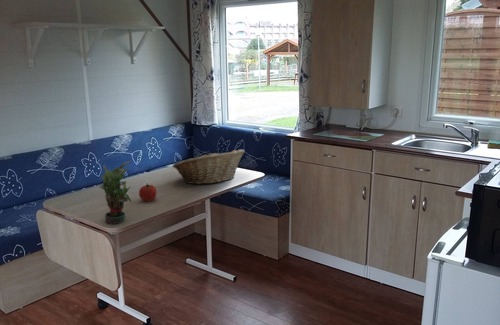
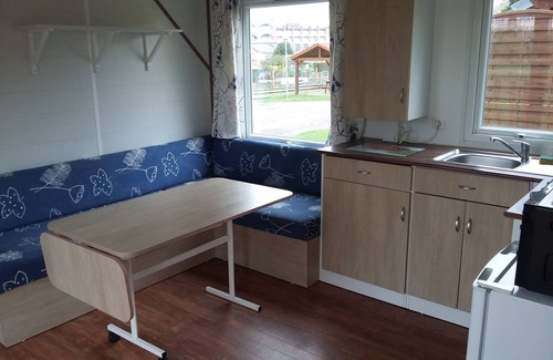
- apple (148, 192)
- fruit basket (210, 164)
- potted plant (118, 191)
